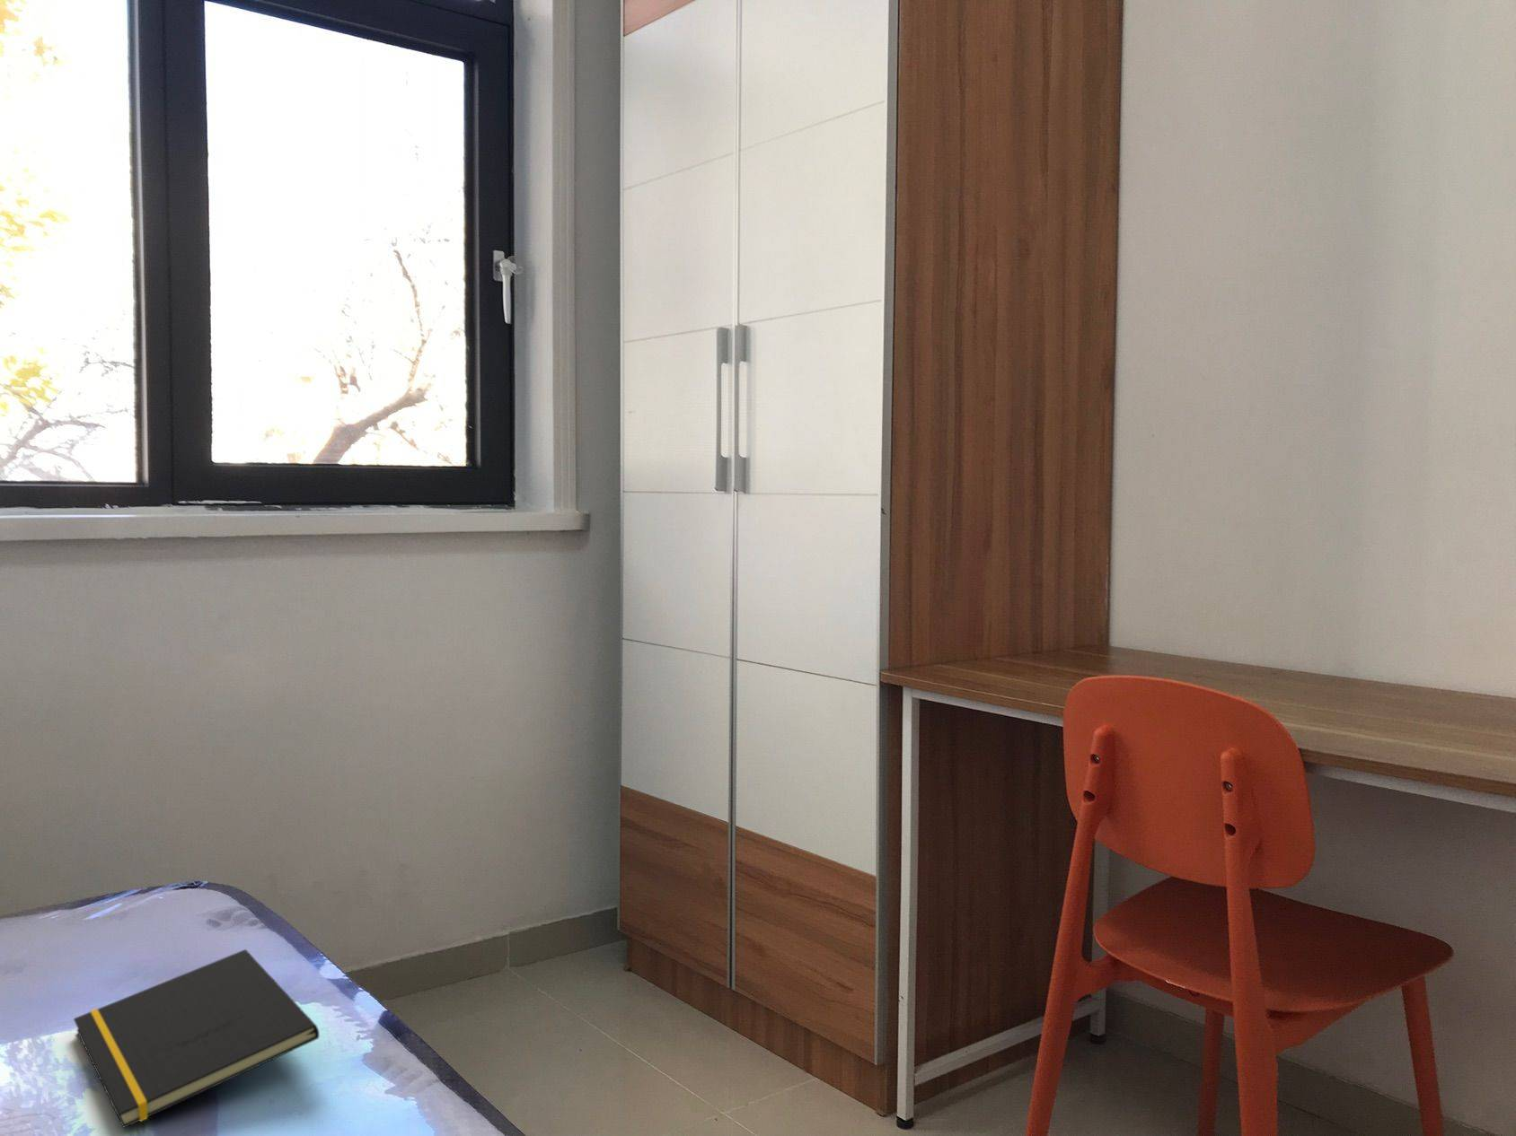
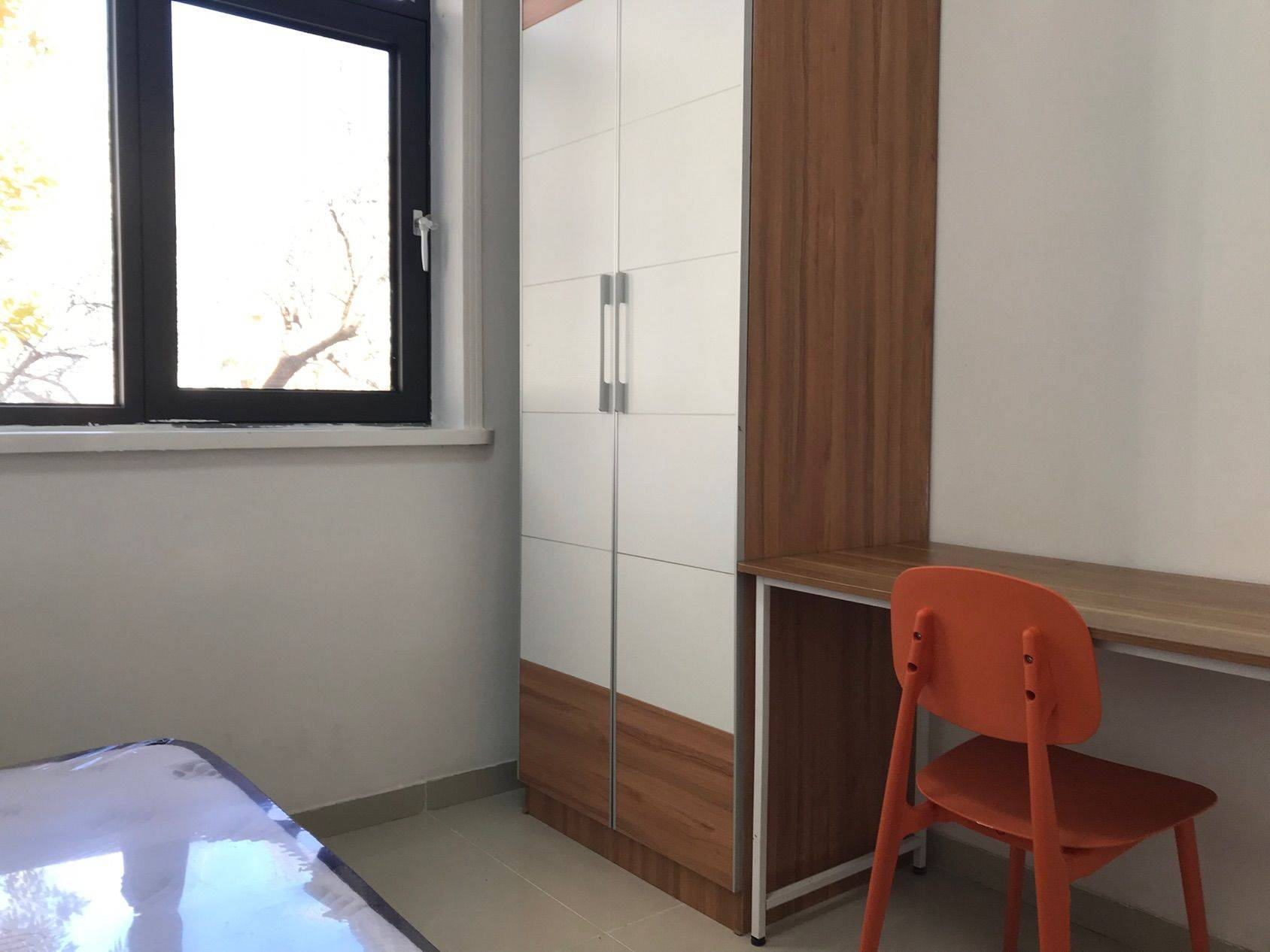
- notepad (191, 1027)
